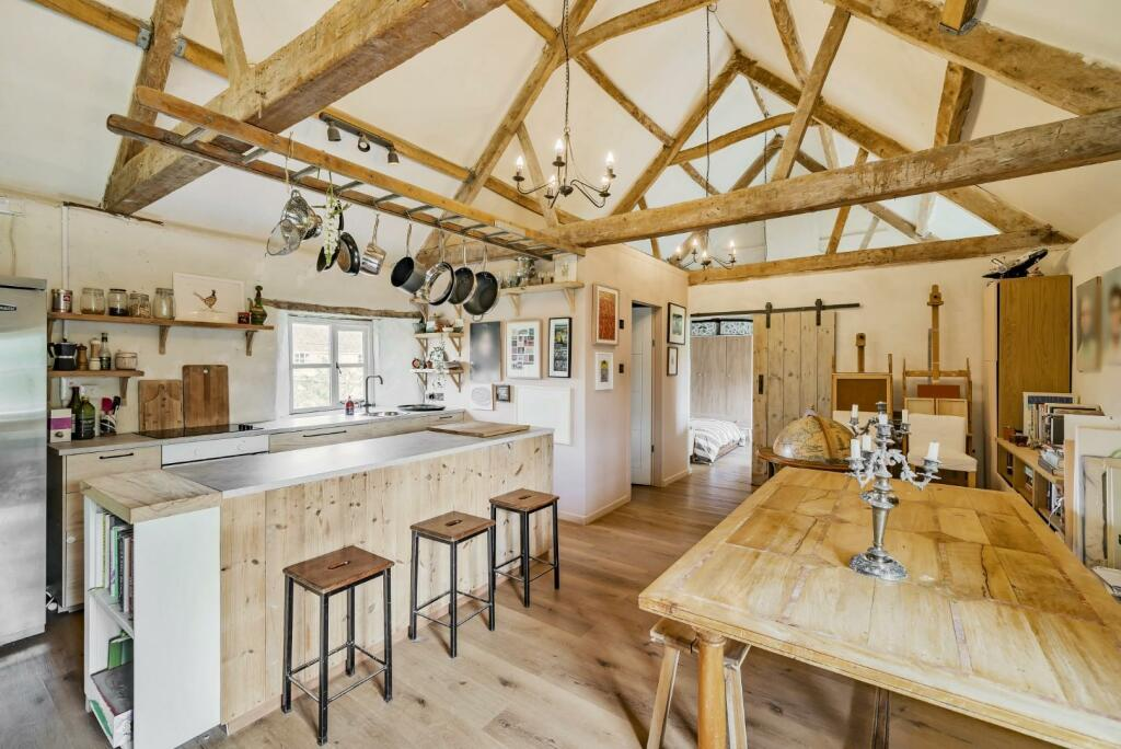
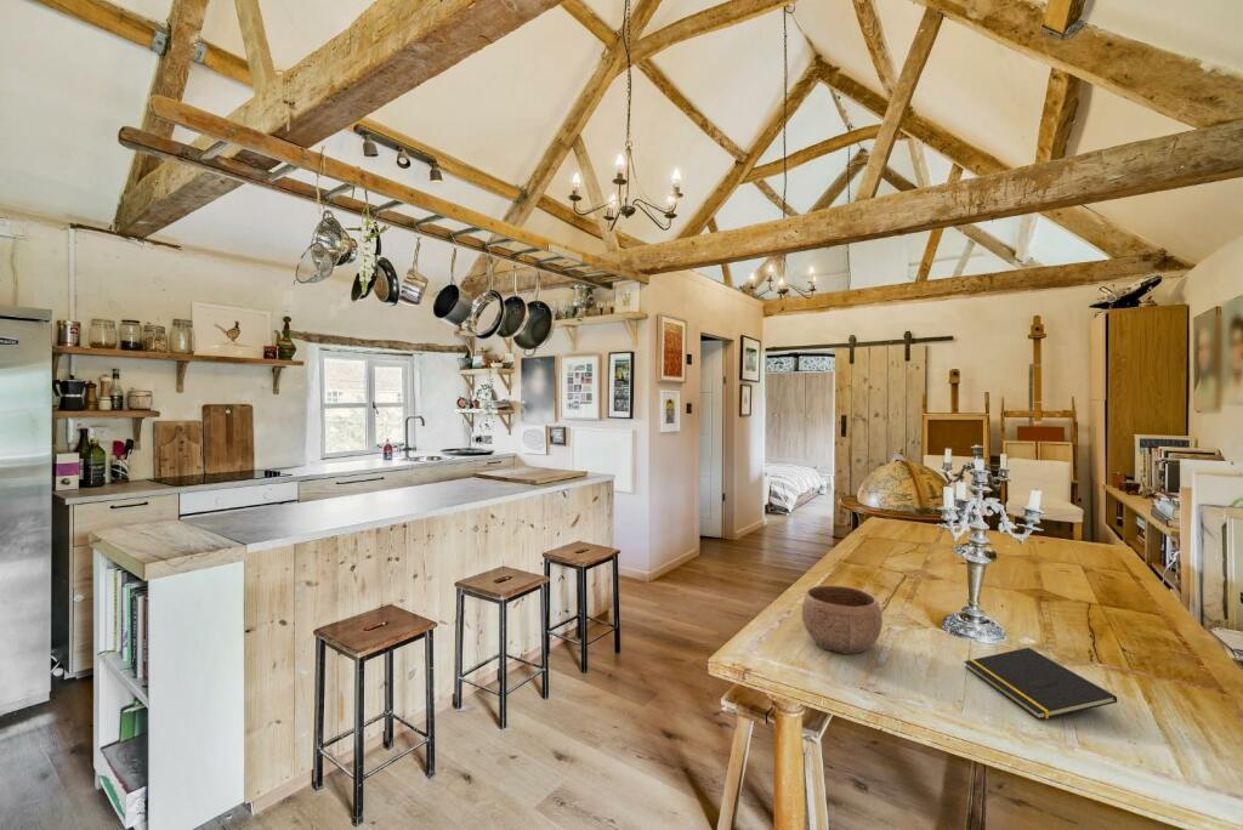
+ bowl (840, 619)
+ notepad (1033, 680)
